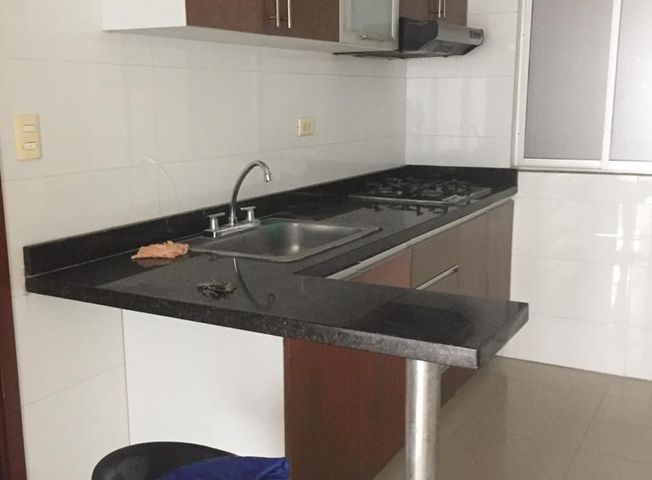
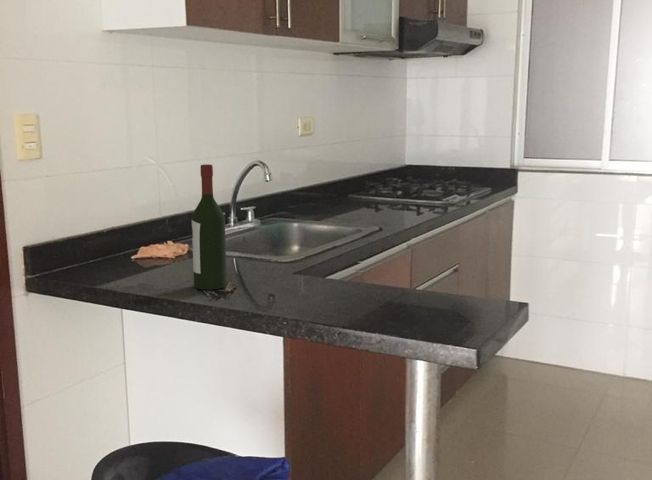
+ wine bottle (208, 226)
